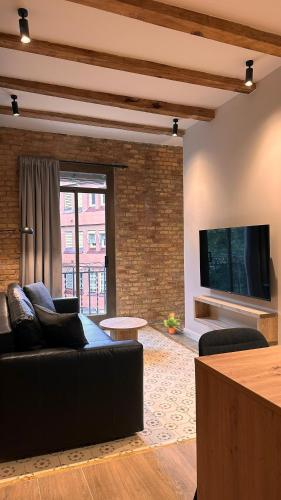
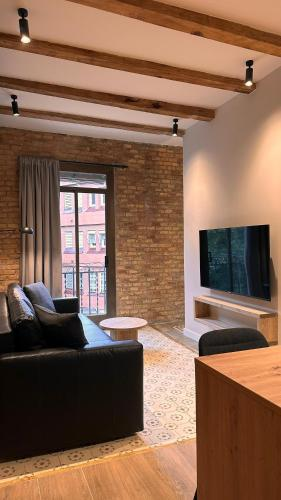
- potted plant (172, 323)
